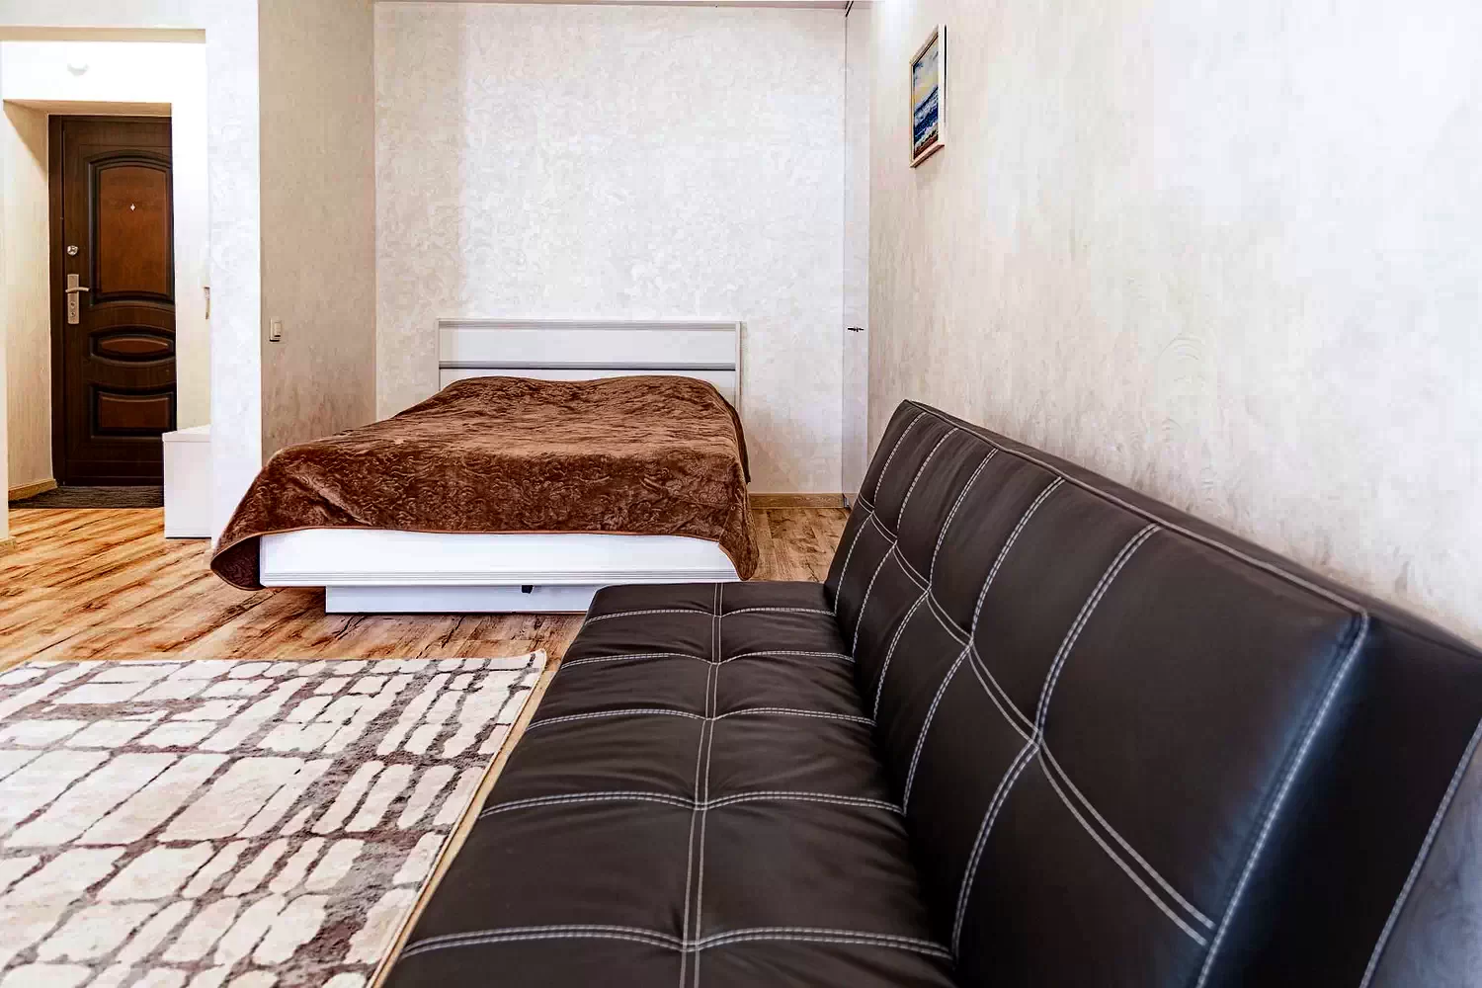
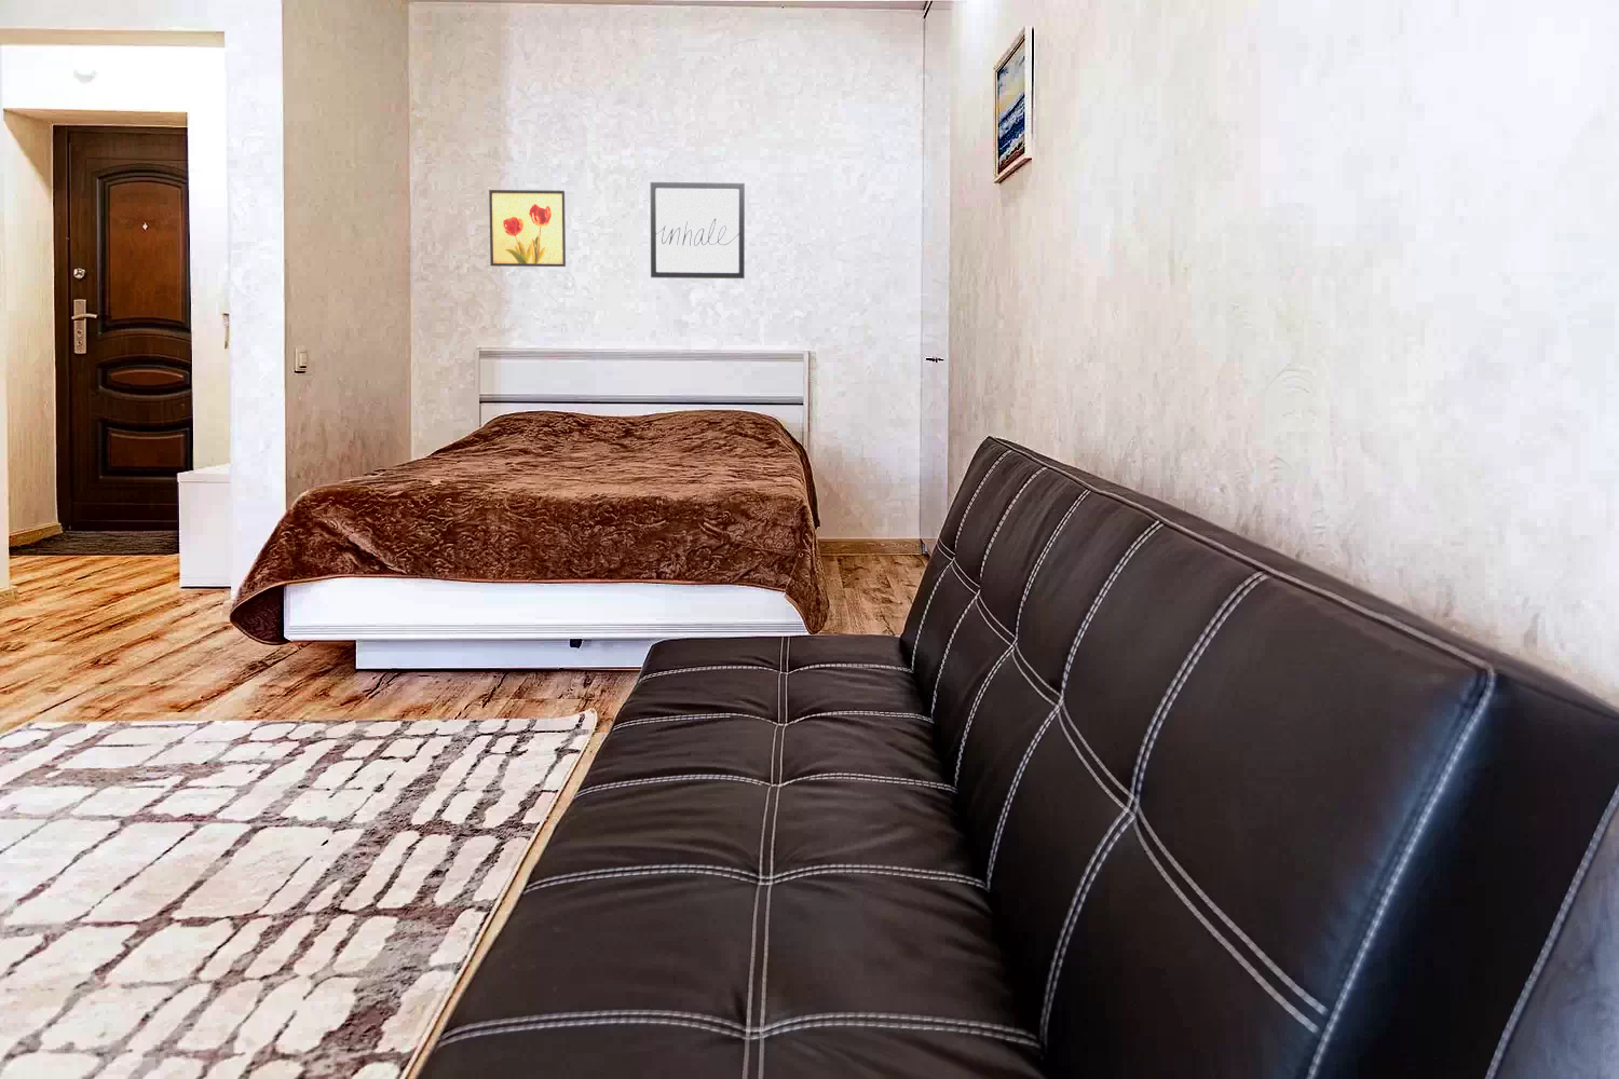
+ wall art (697, 230)
+ wall art (528, 229)
